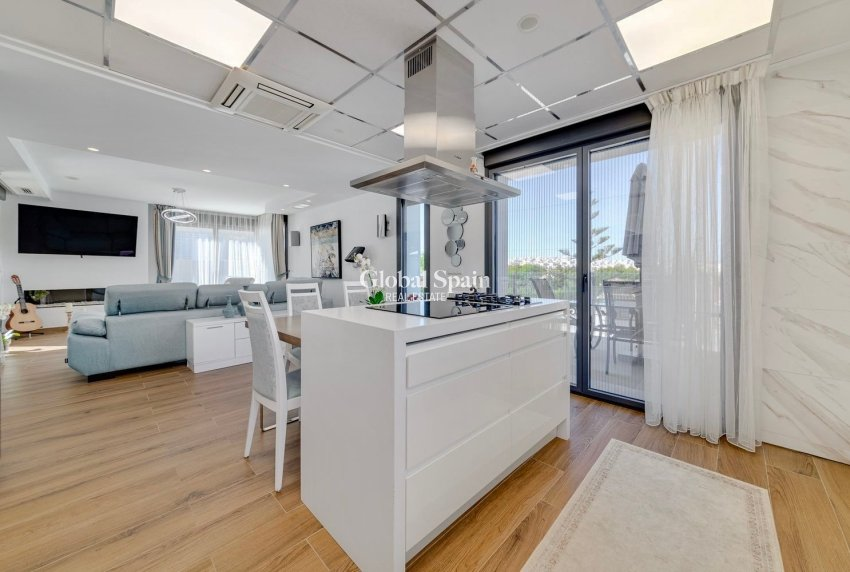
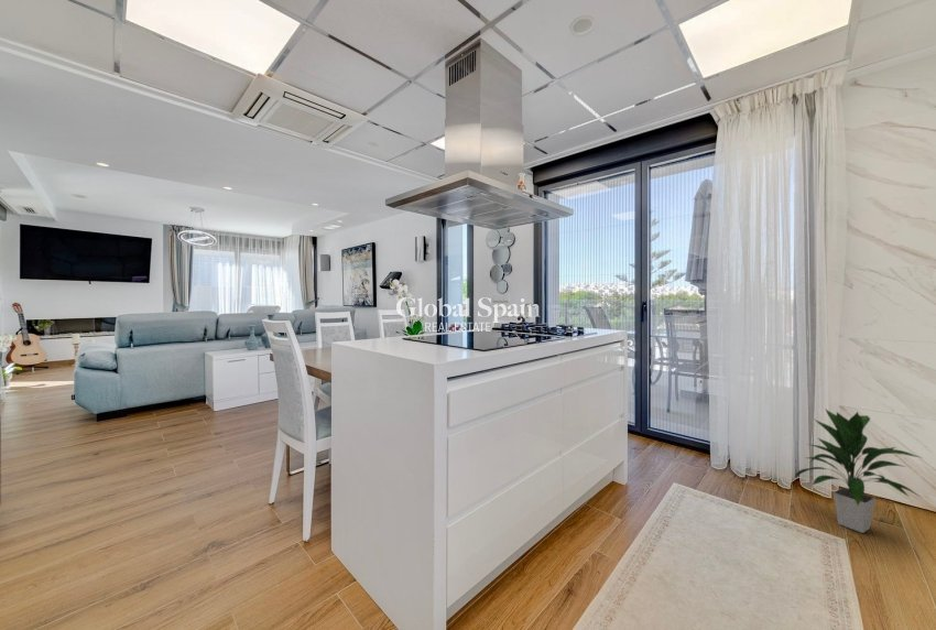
+ indoor plant (849, 465)
